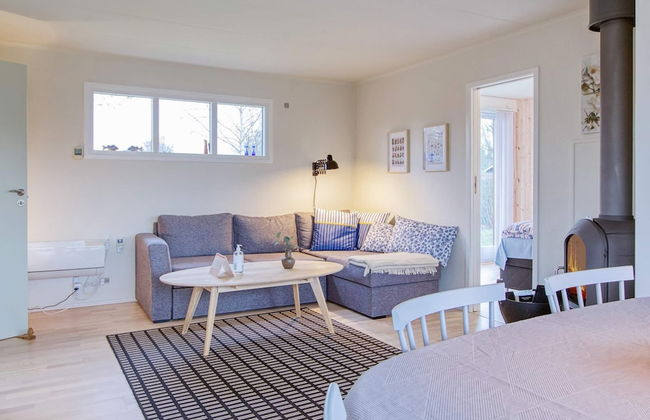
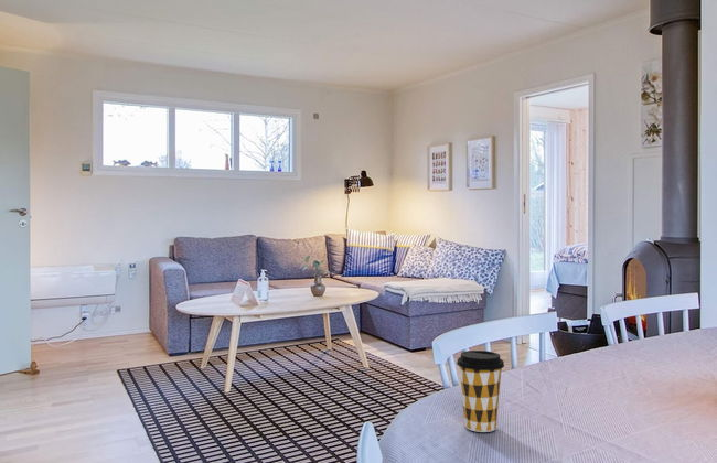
+ coffee cup (480, 390)
